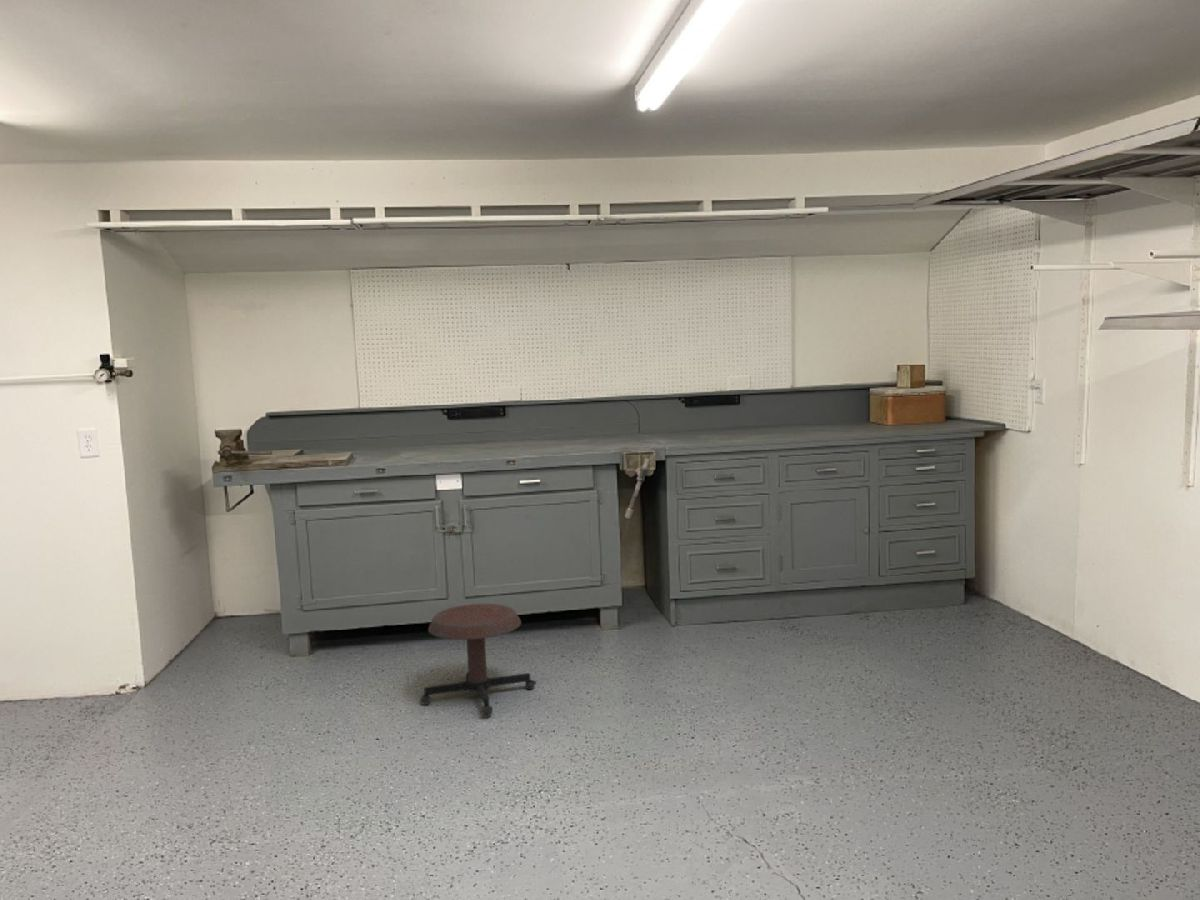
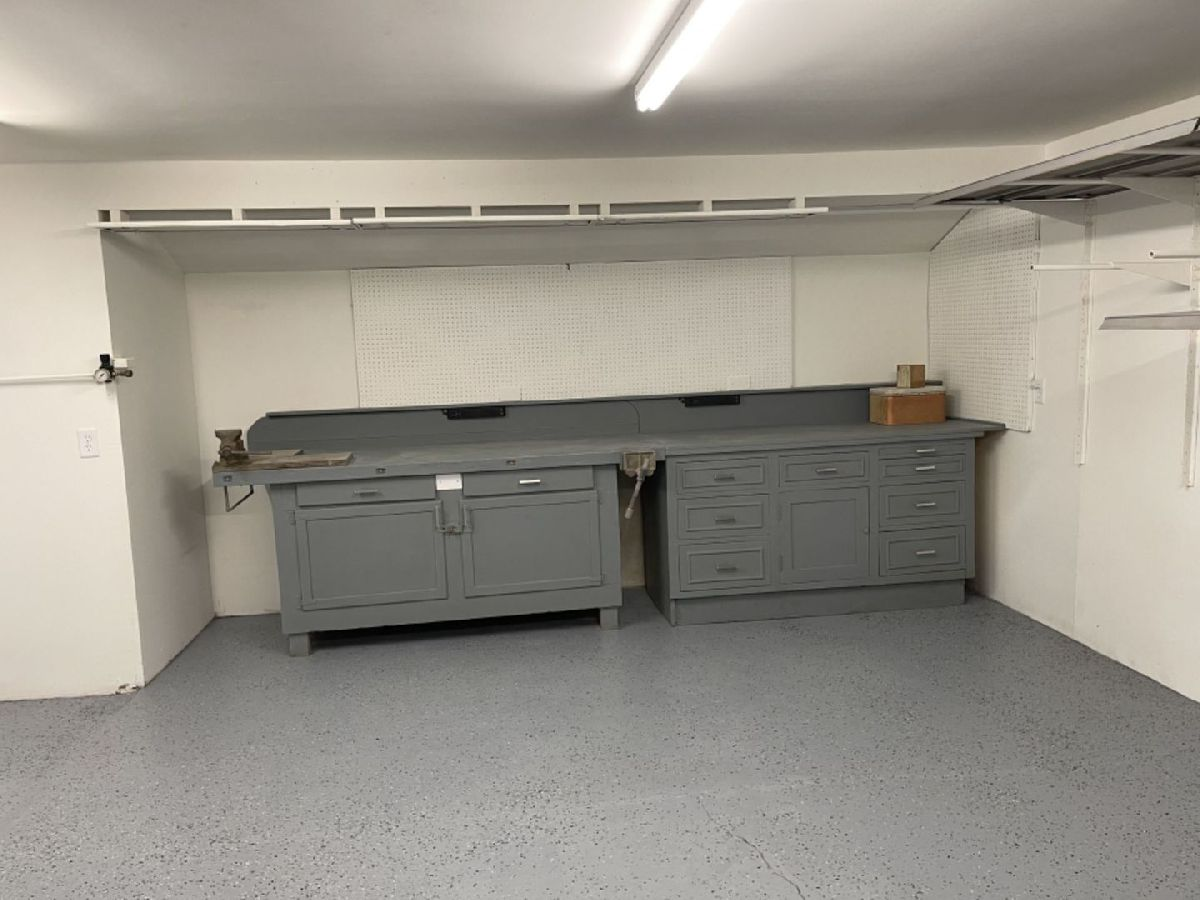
- stool (477, 655)
